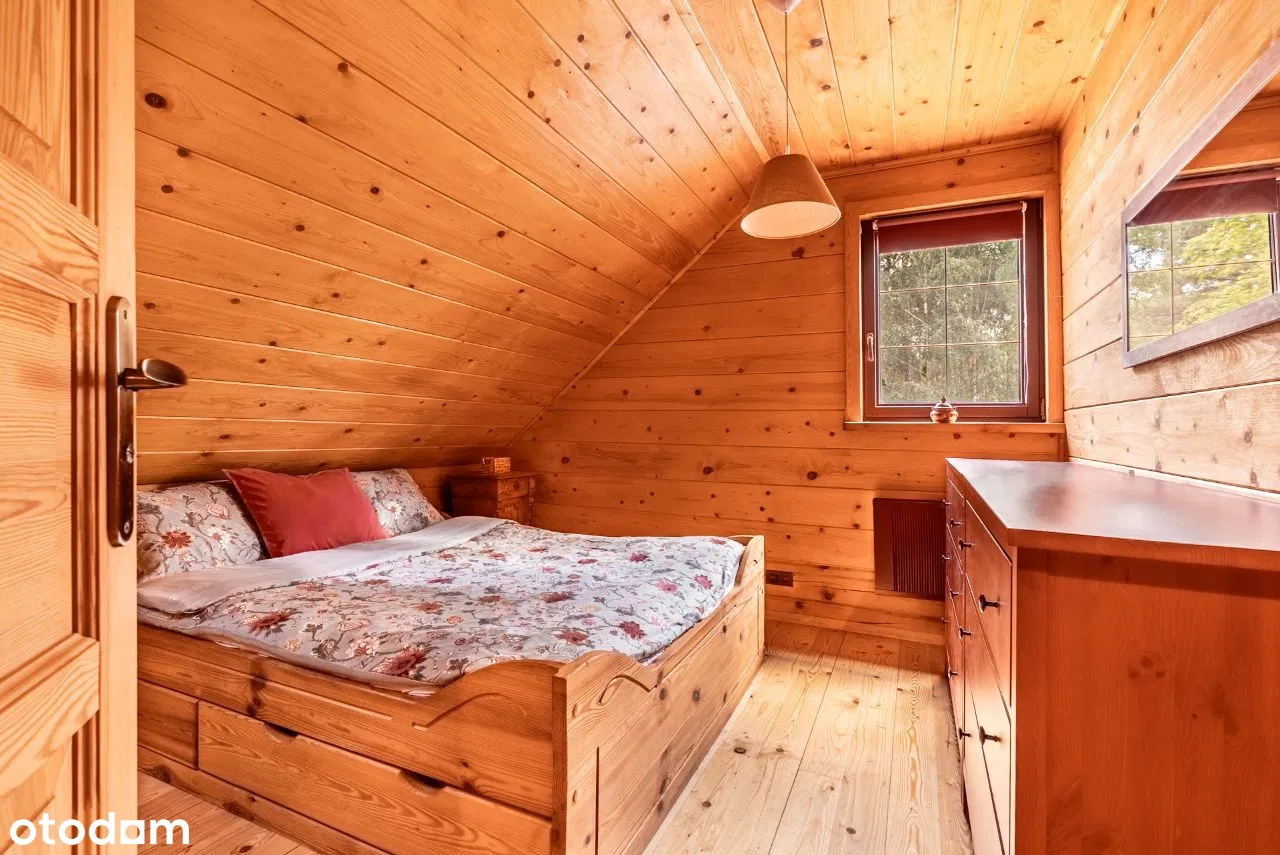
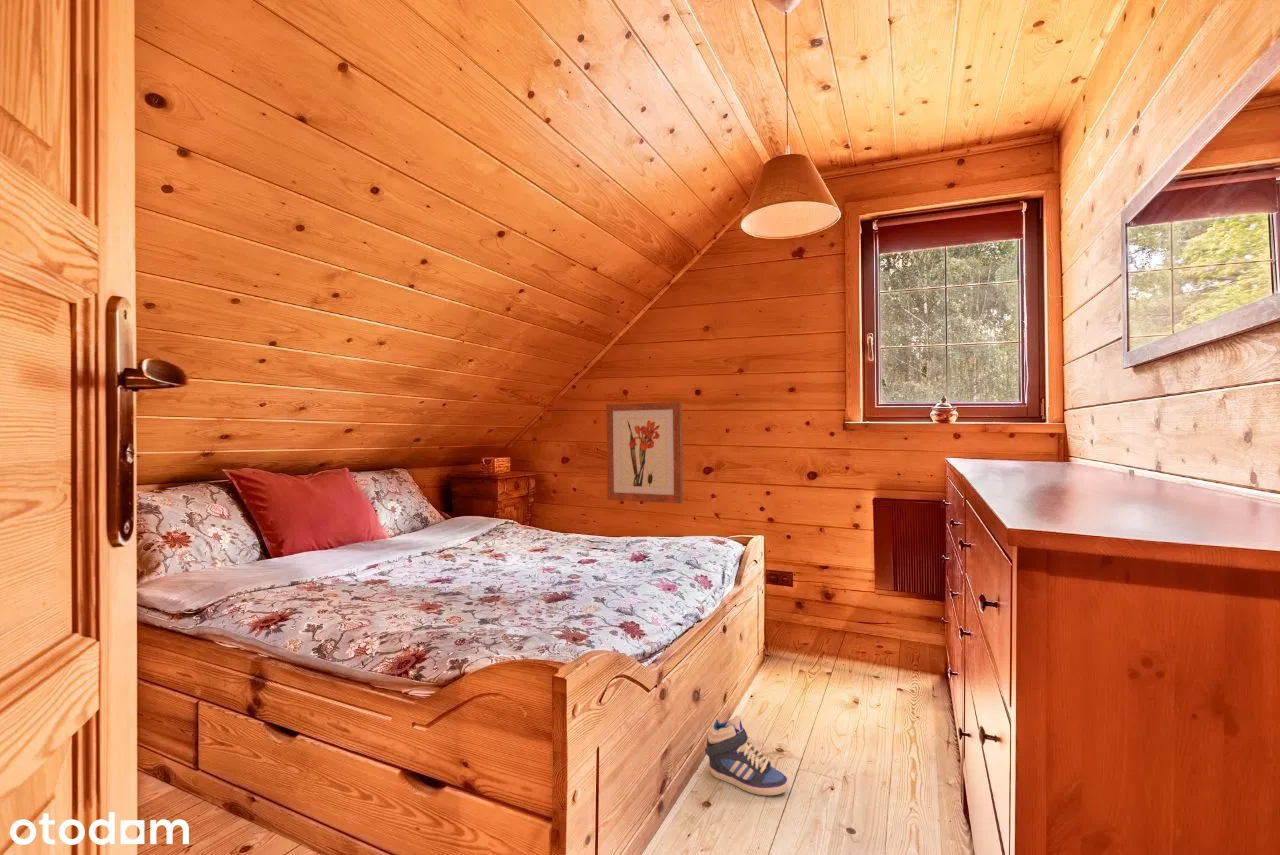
+ sneaker (745, 750)
+ wall art (643, 452)
